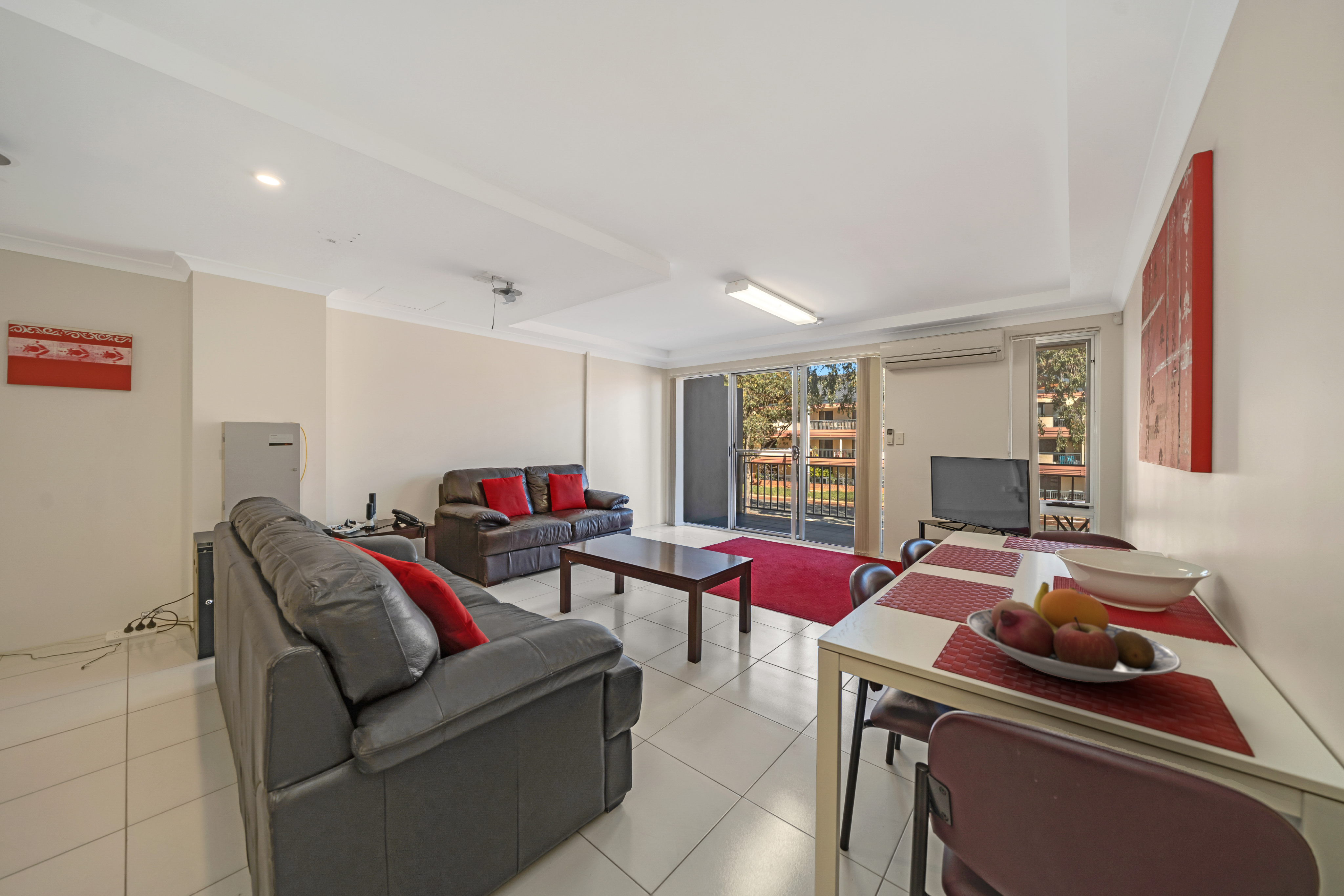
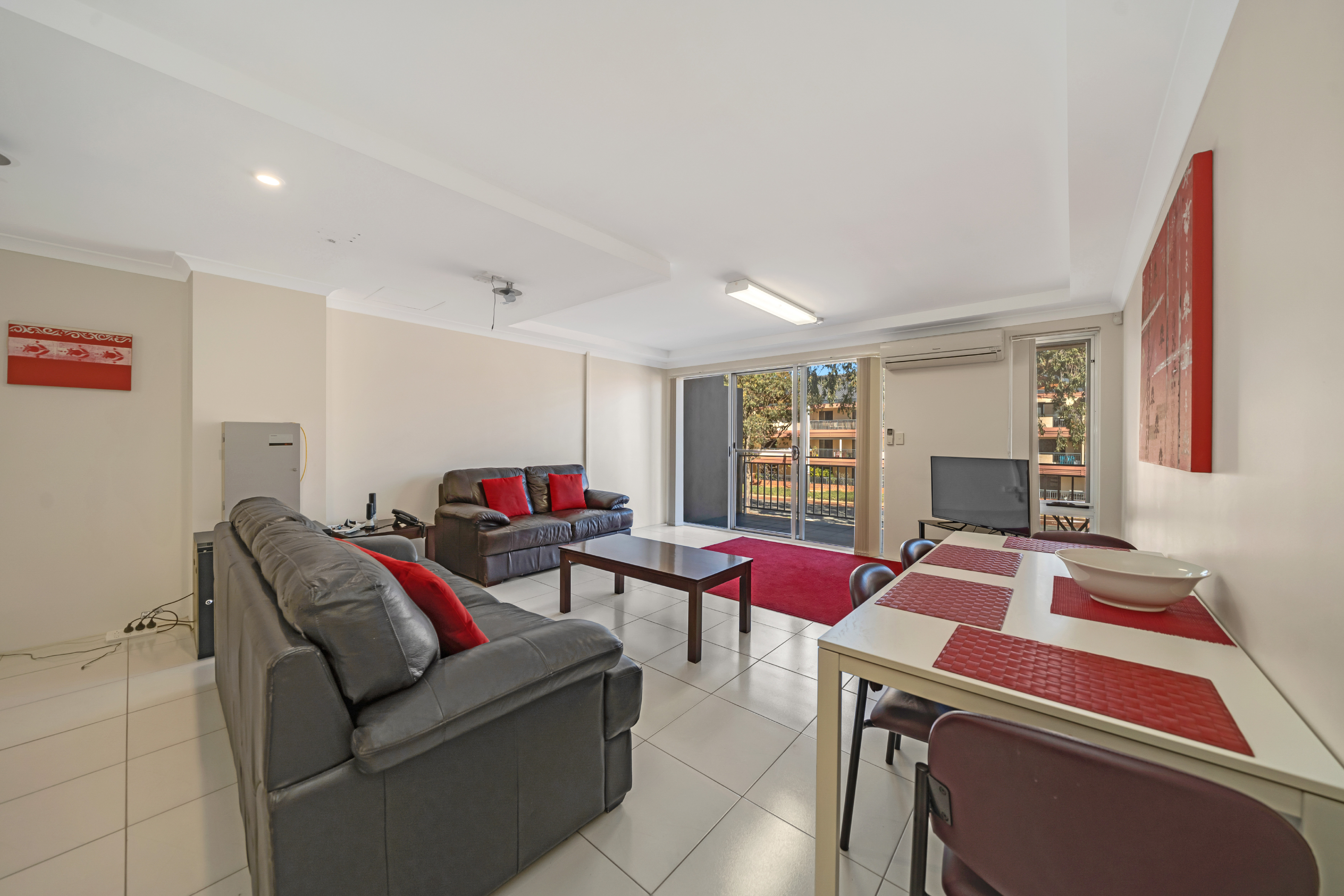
- fruit bowl (1062, 629)
